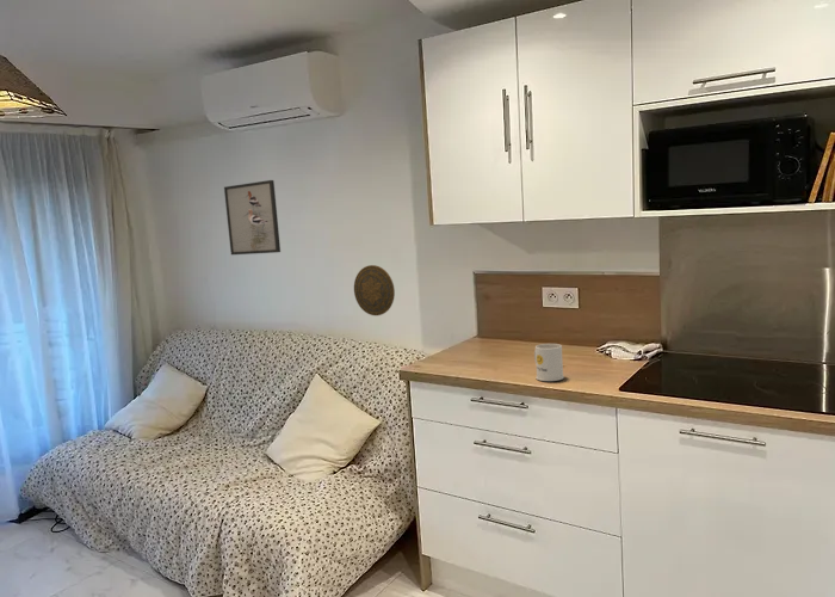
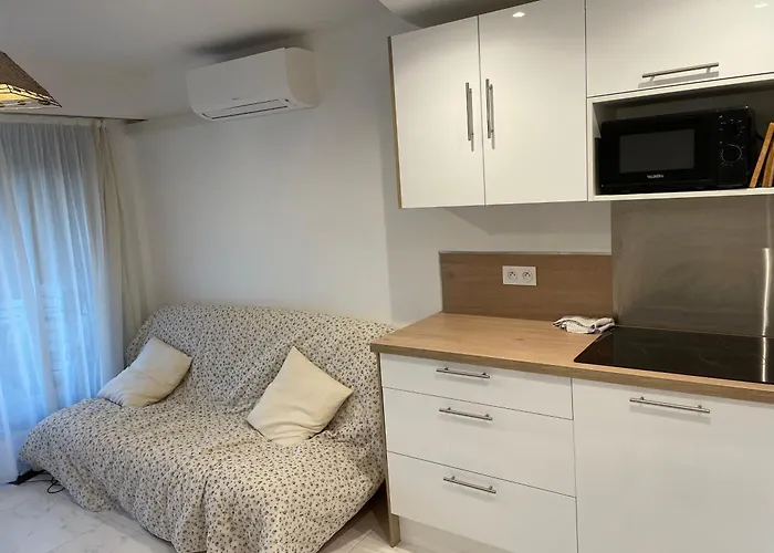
- decorative plate (372, 290)
- mug (545, 361)
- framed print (250, 219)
